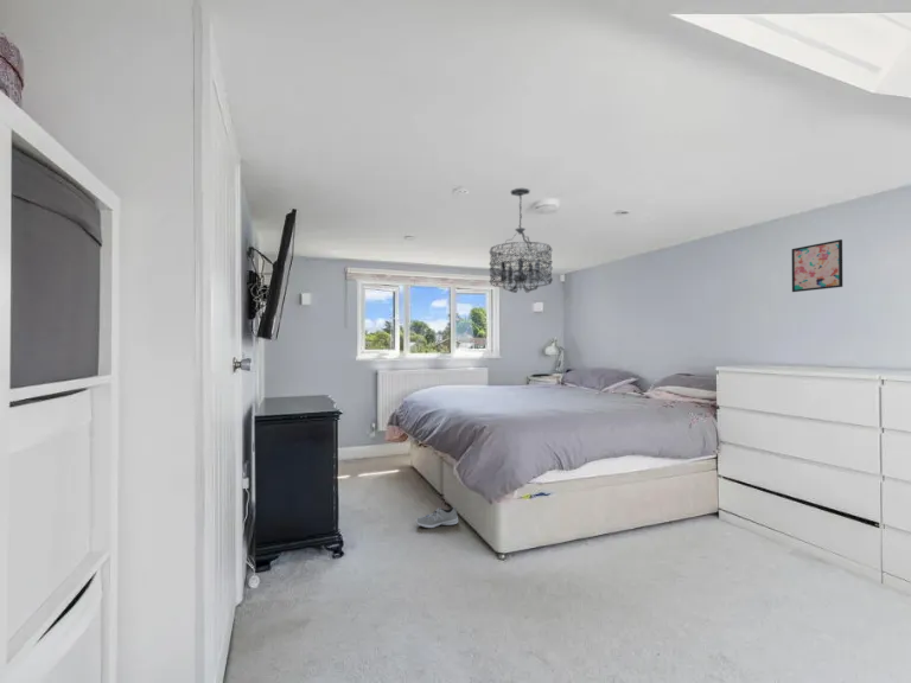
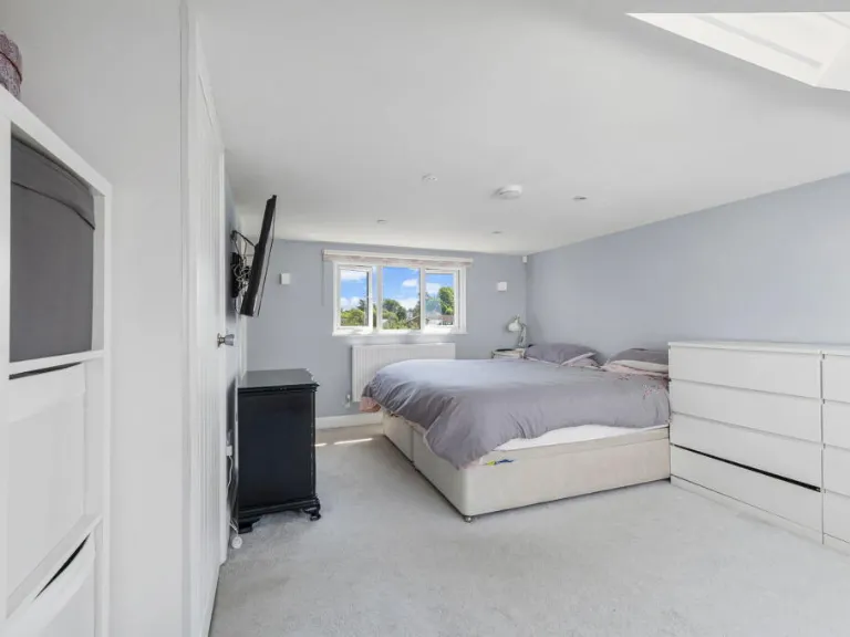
- sneaker (437, 515)
- chandelier (520, 242)
- wall art (815, 267)
